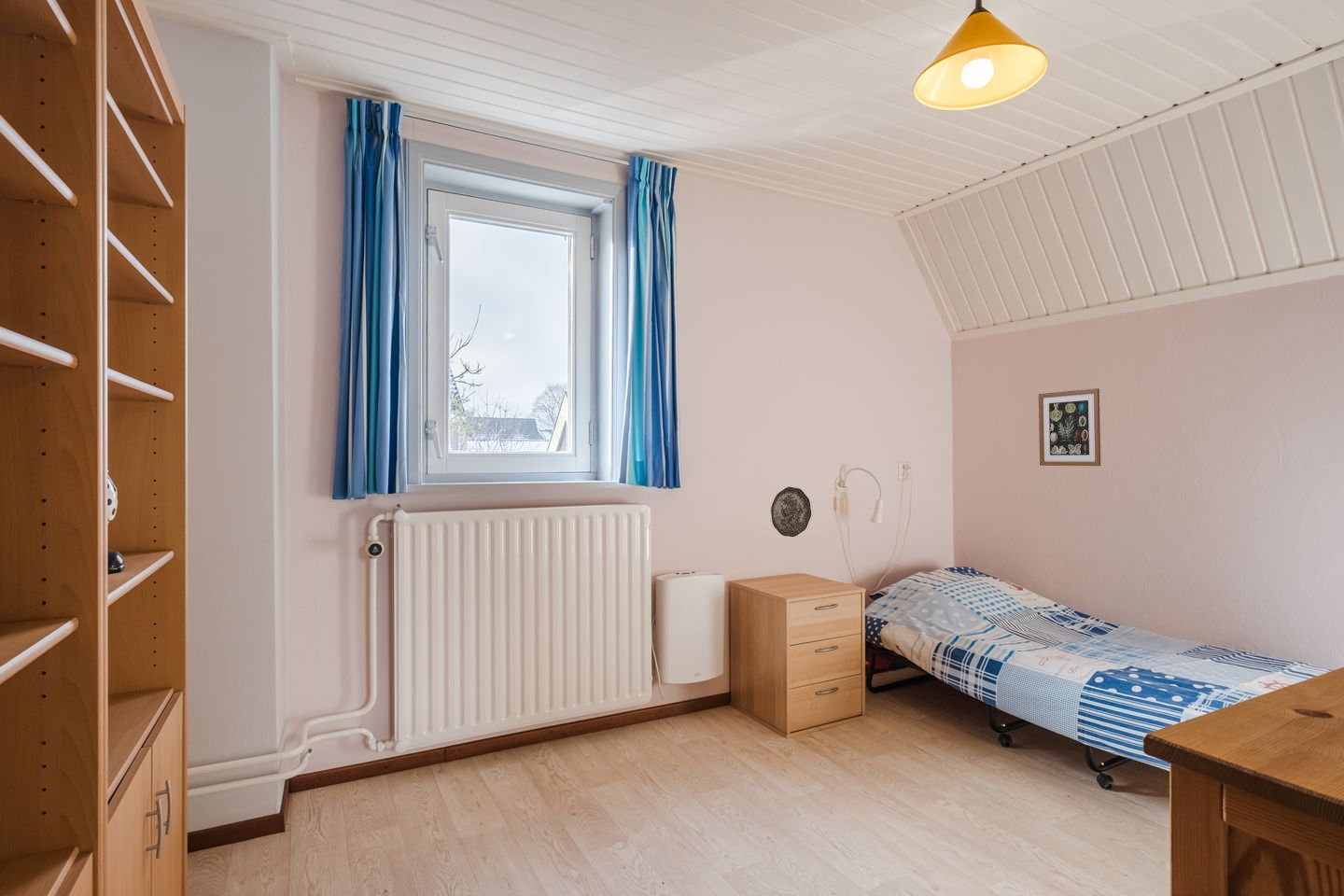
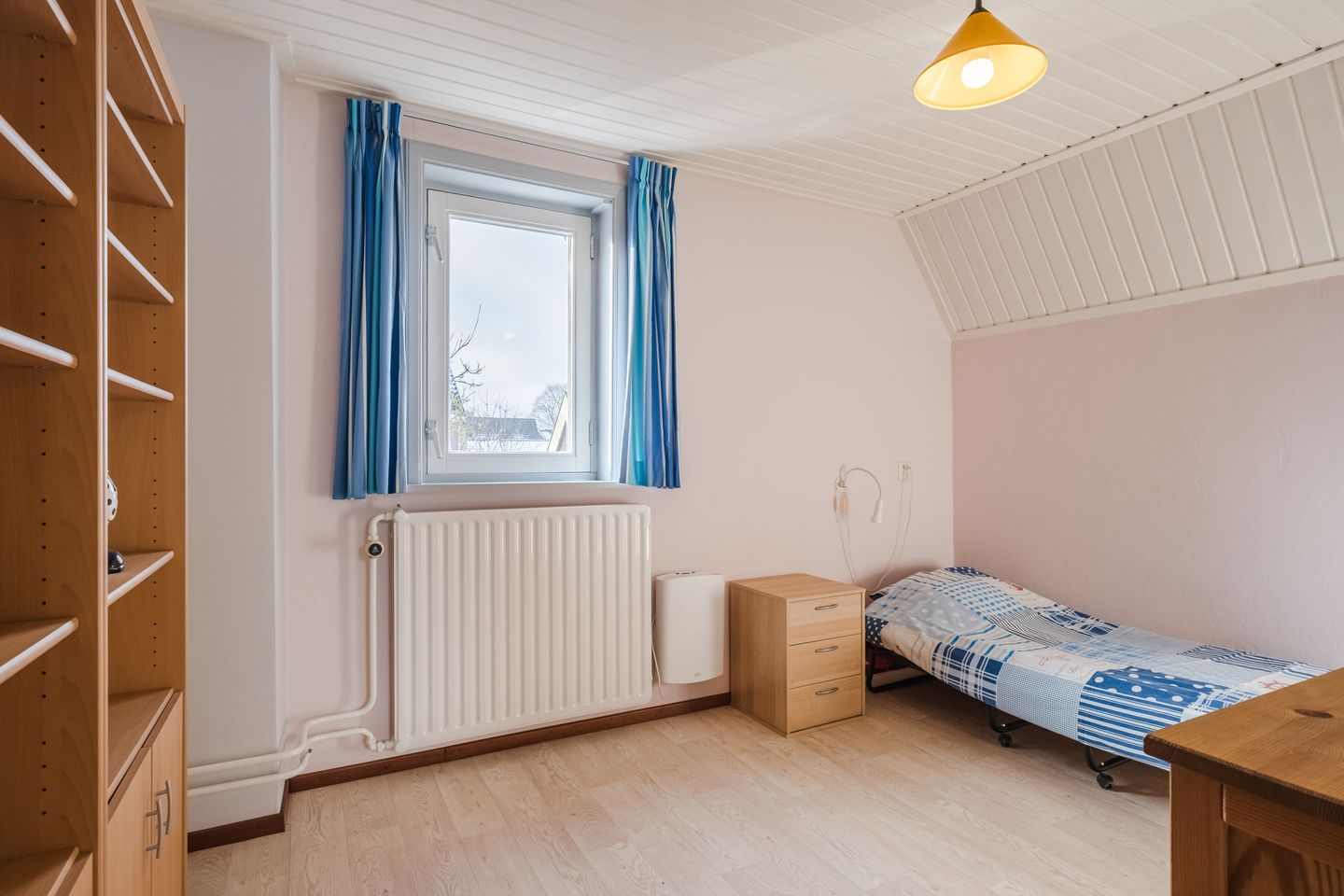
- decorative plate (790, 511)
- wall art (1068, 428)
